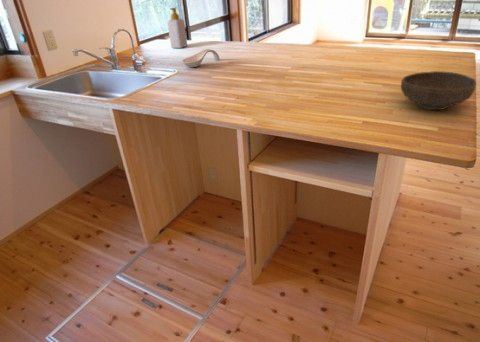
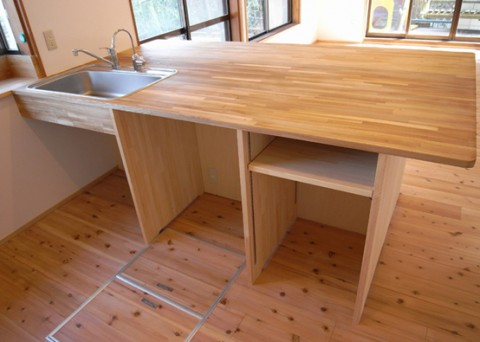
- bowl (435, 92)
- spoon rest (200, 57)
- soap bottle (176, 27)
